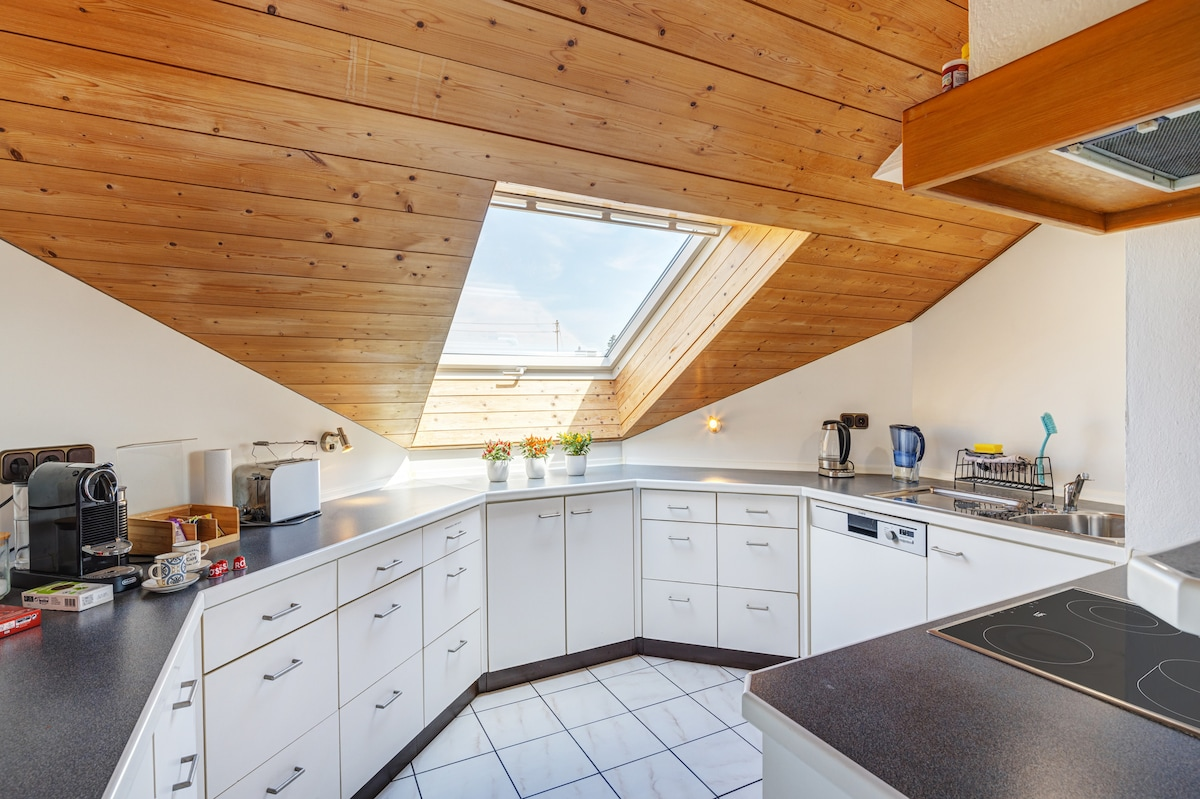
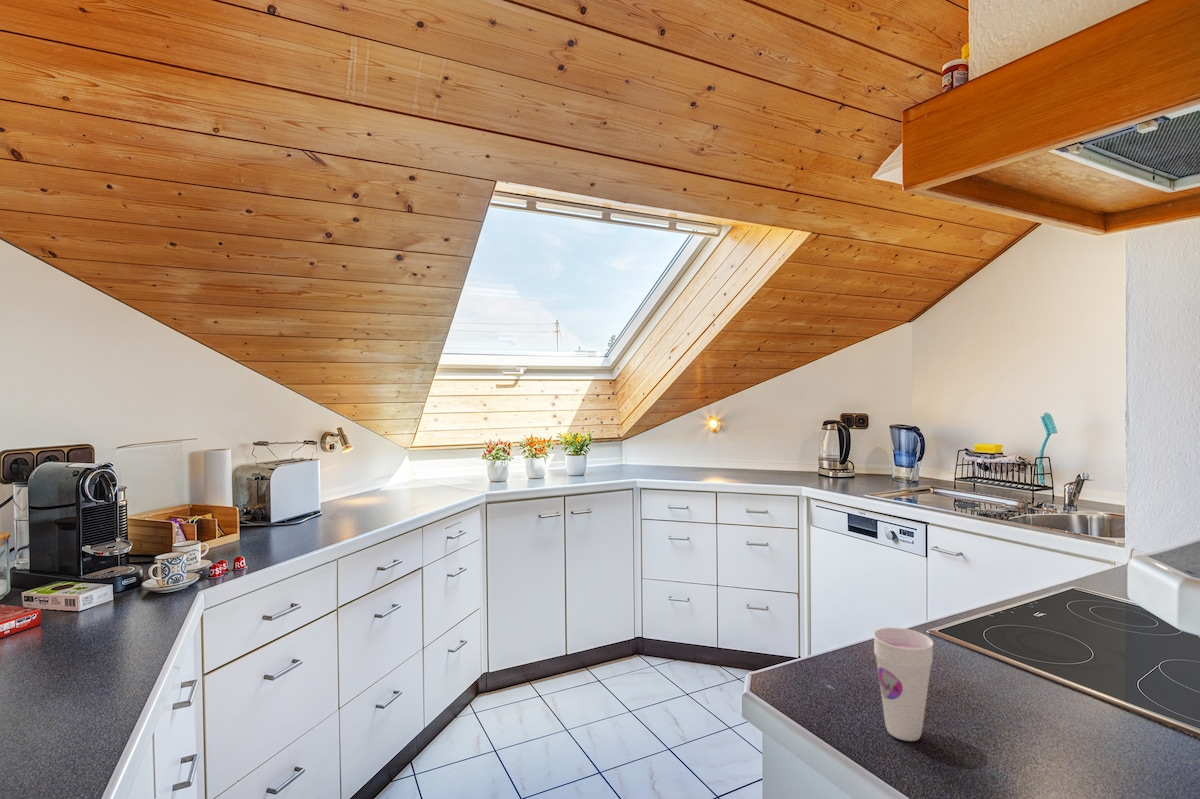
+ cup (903, 685)
